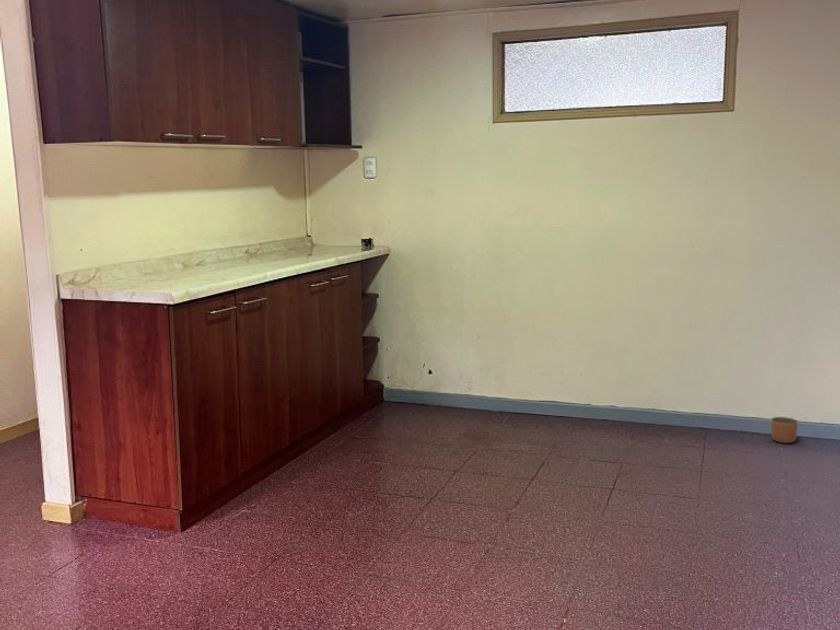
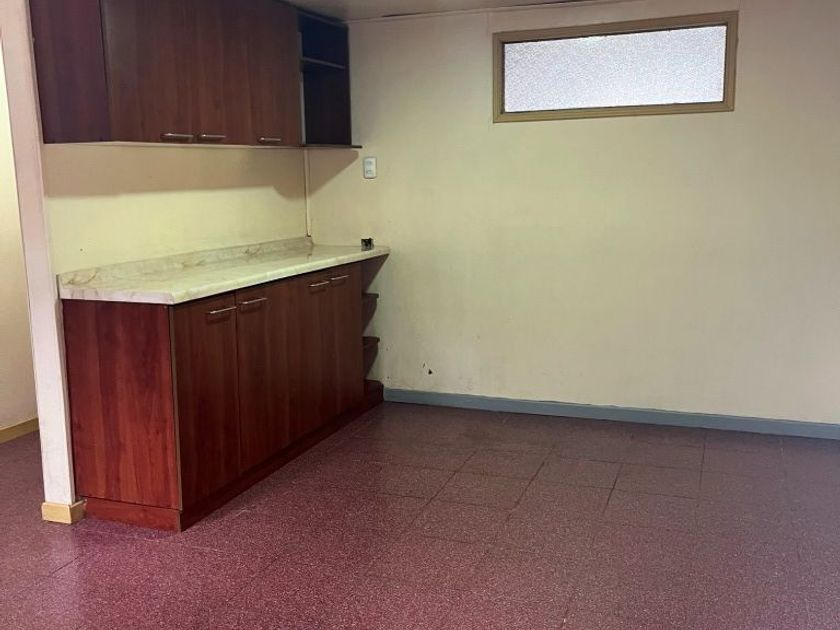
- planter (784, 430)
